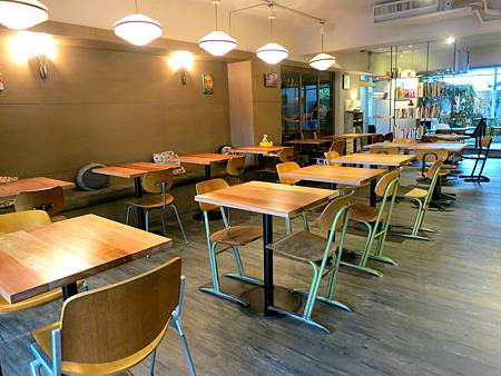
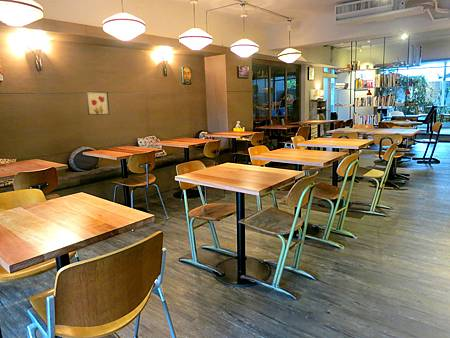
+ wall art (97, 103)
